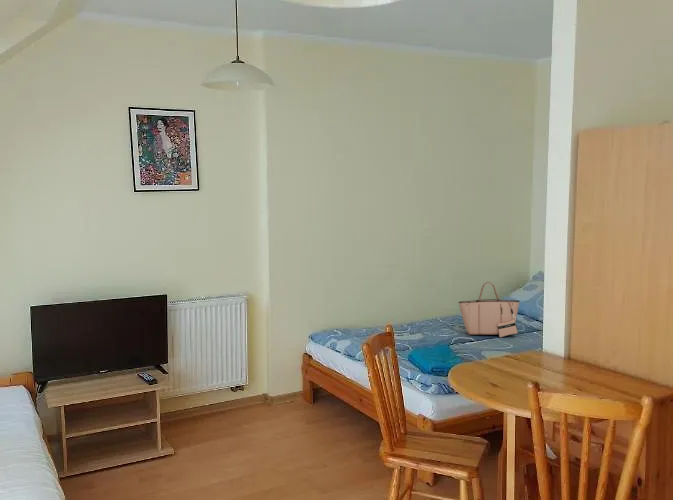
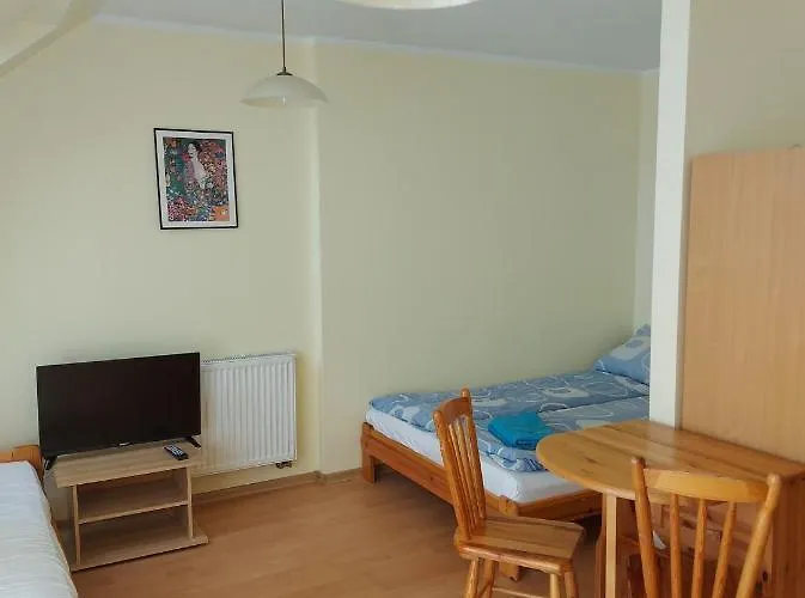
- tote bag (488, 308)
